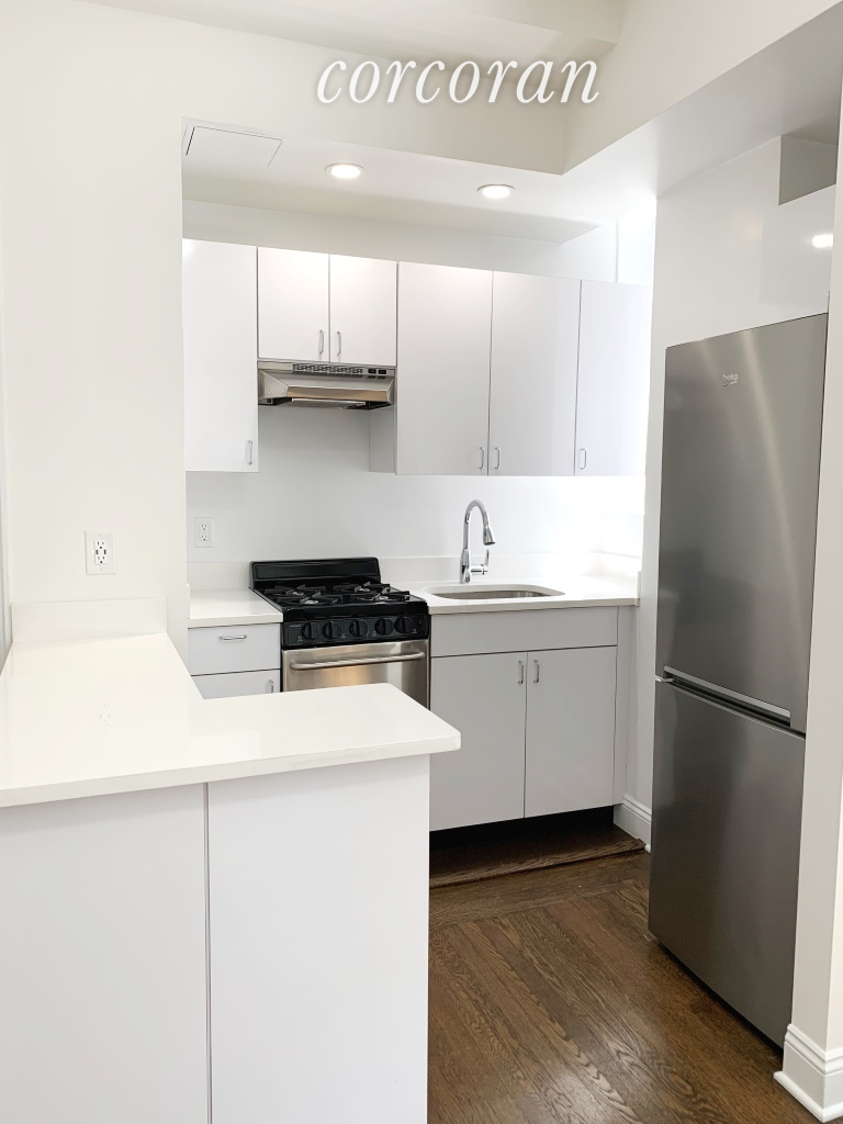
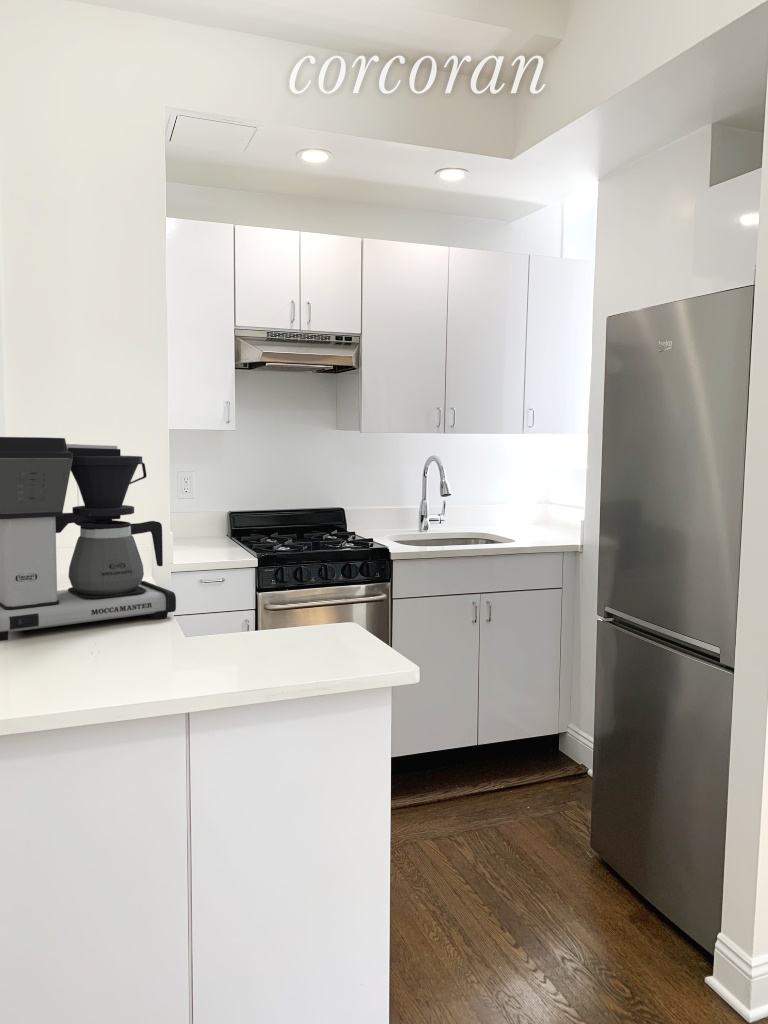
+ coffee maker (76, 524)
